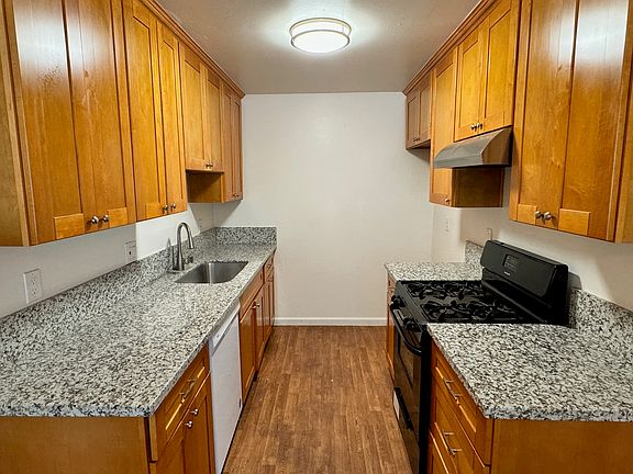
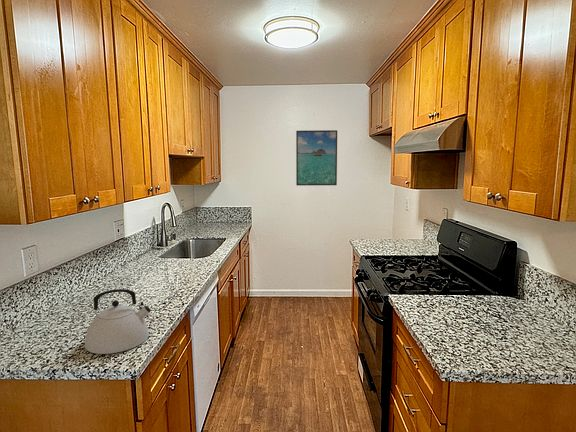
+ kettle (117, 314)
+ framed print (316, 158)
